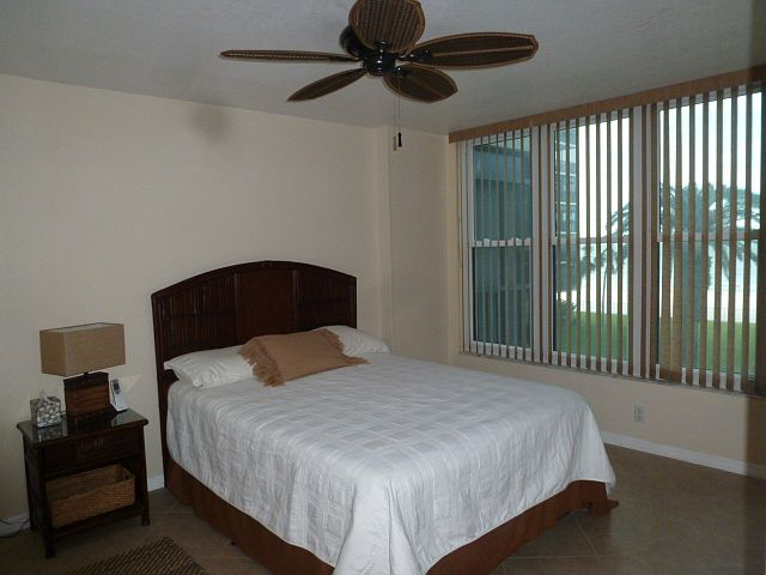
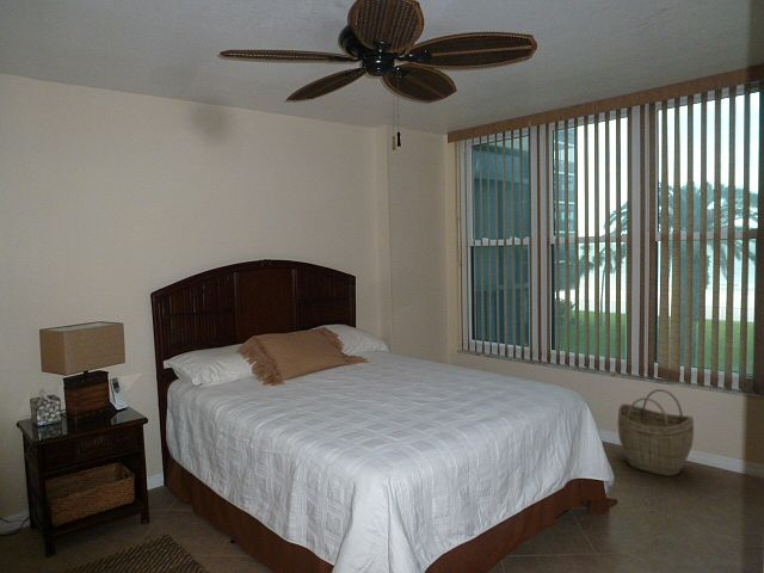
+ woven basket (654, 430)
